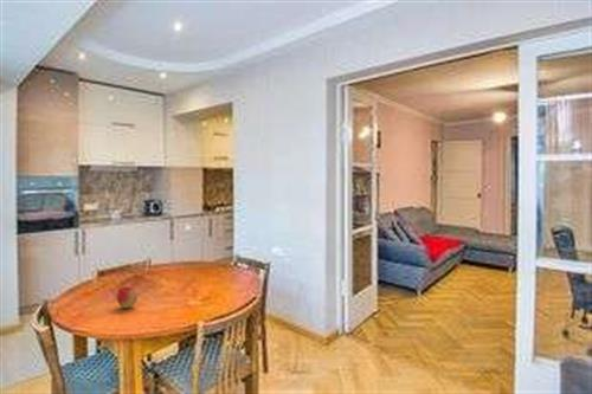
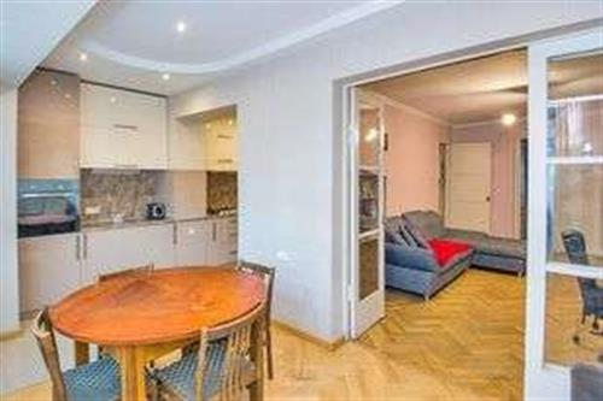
- apple (127, 297)
